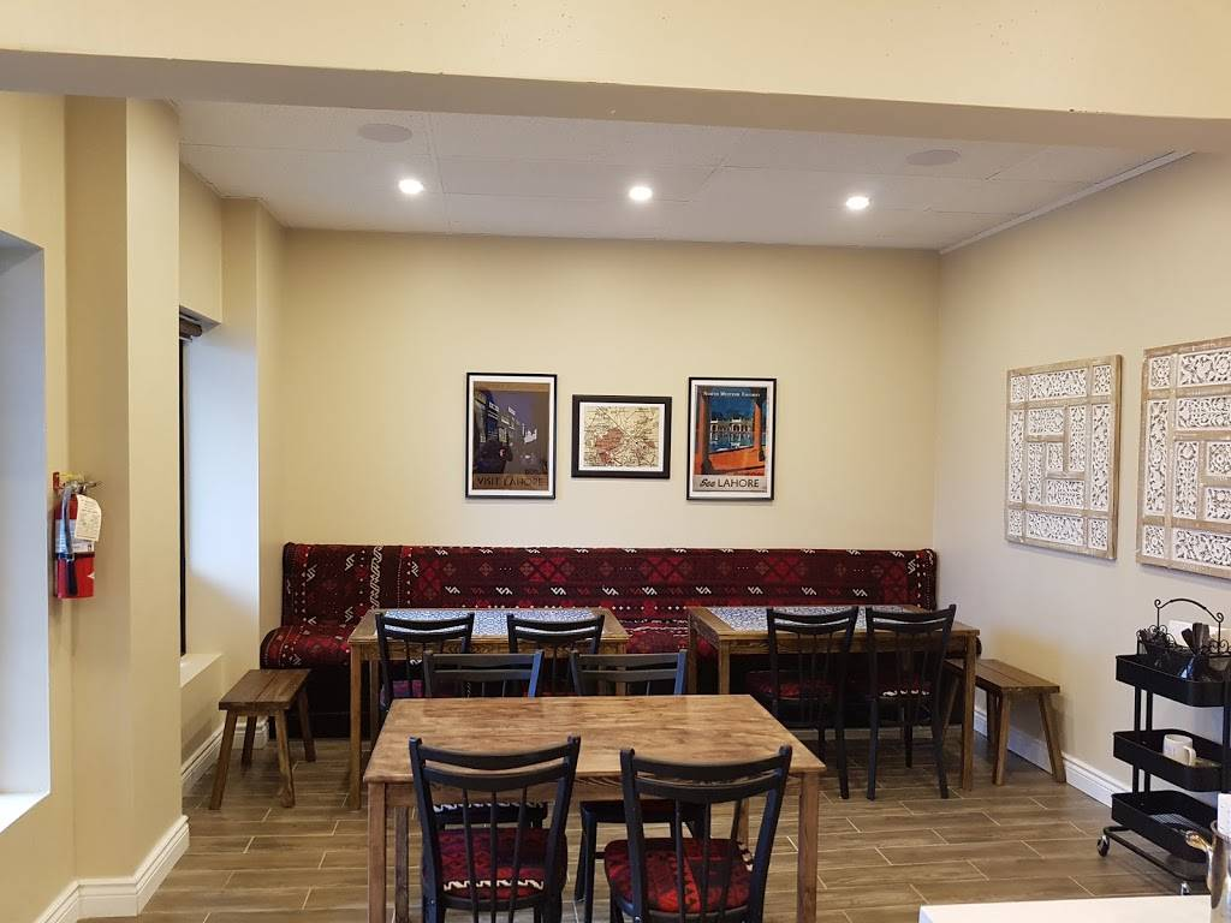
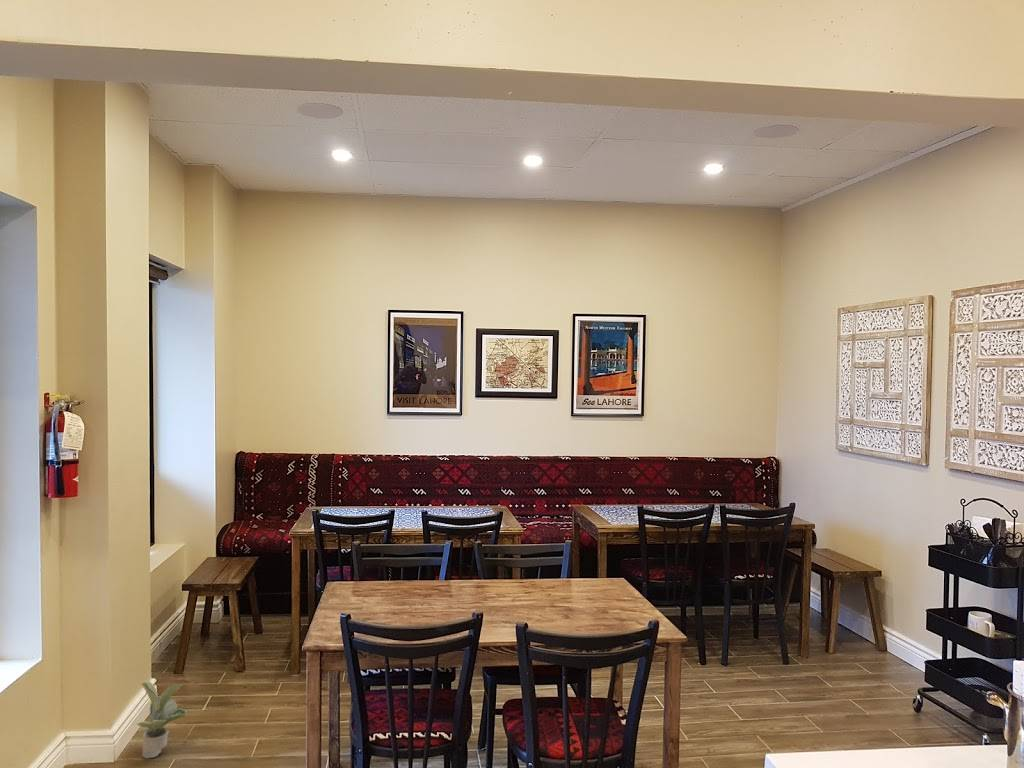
+ potted plant (163, 717)
